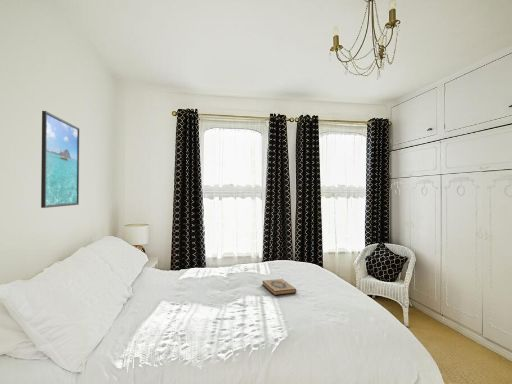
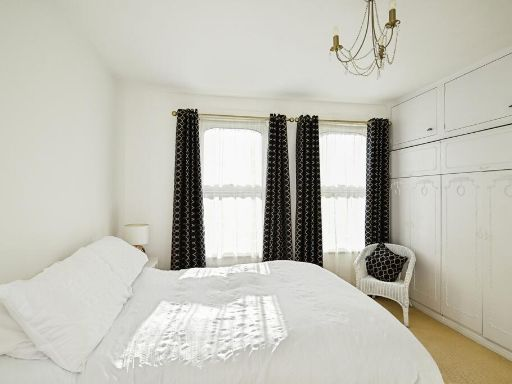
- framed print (62, 163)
- hardback book (278, 286)
